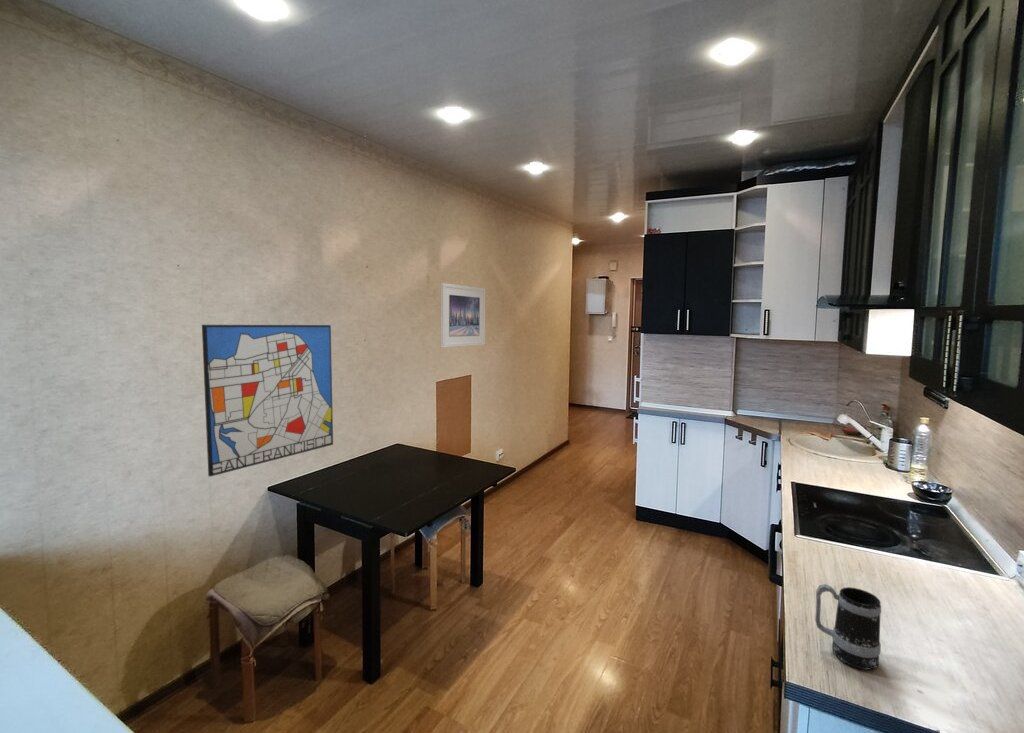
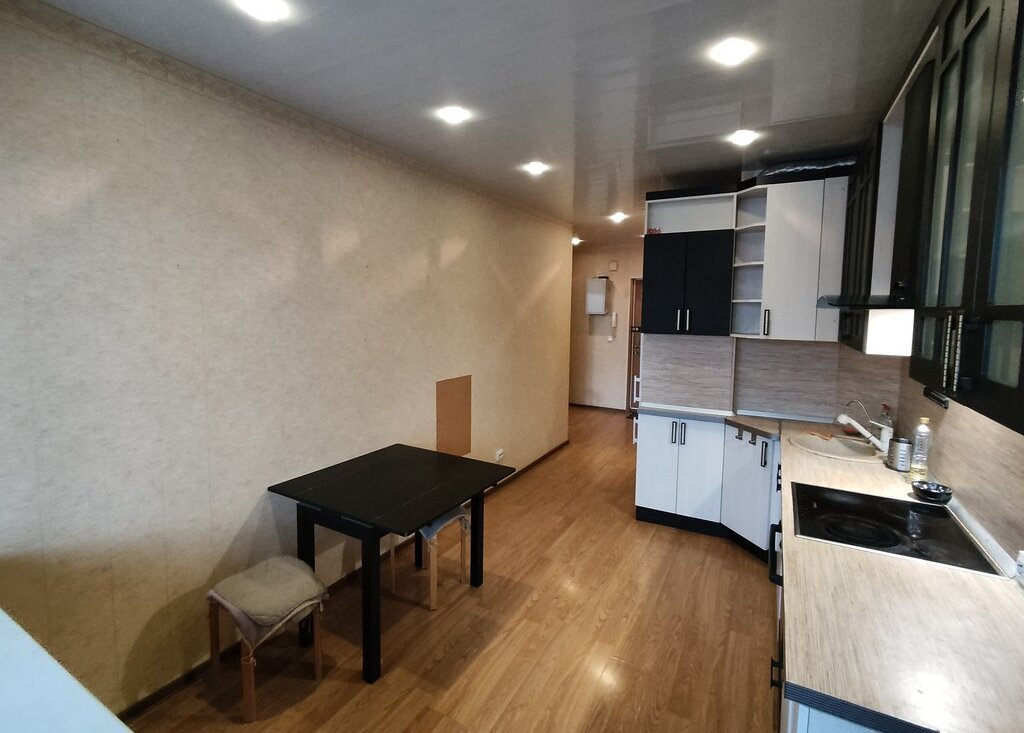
- mug (847, 622)
- wall art (276, 392)
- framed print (464, 316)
